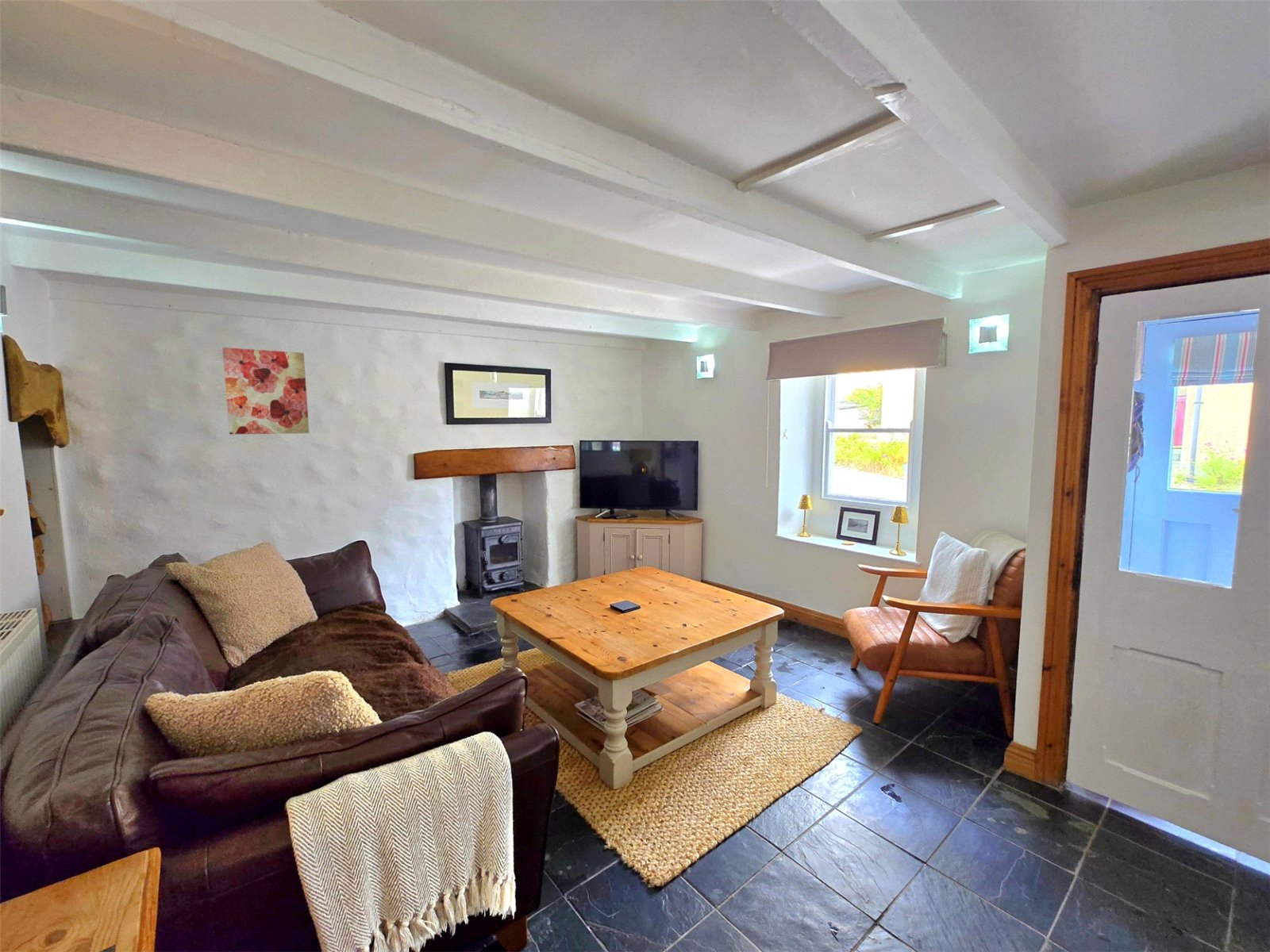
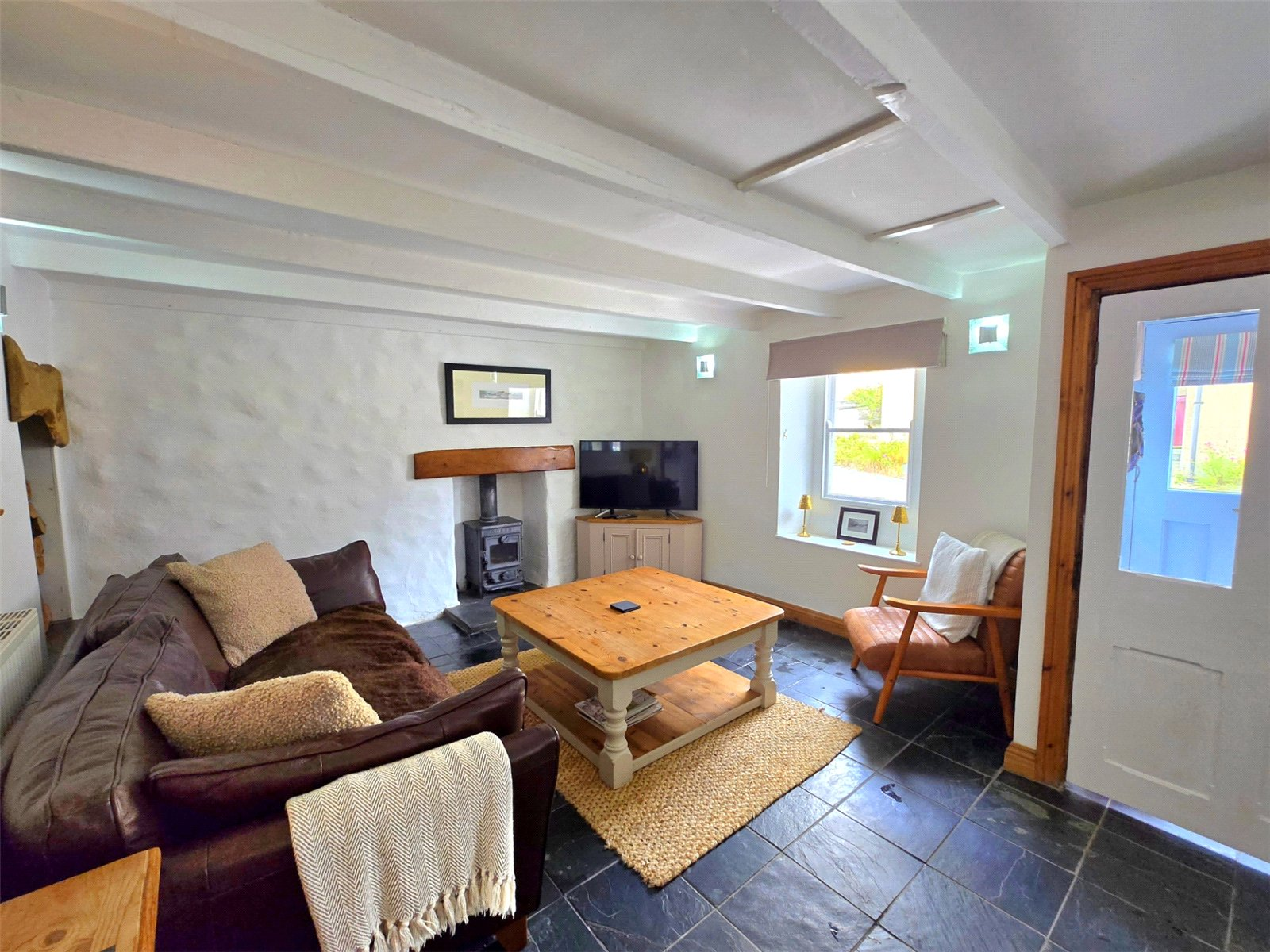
- wall art (267, 392)
